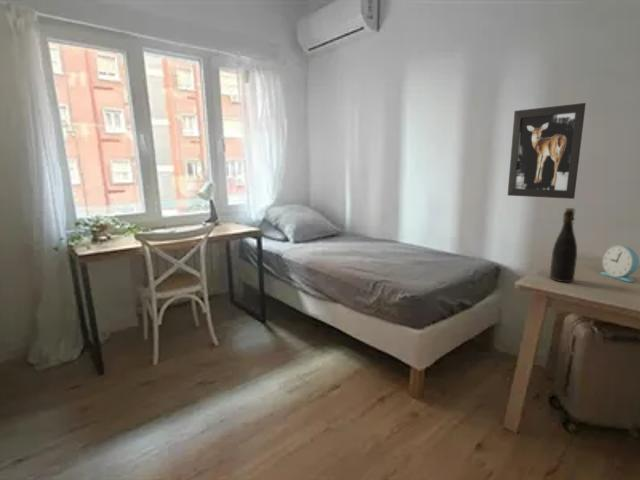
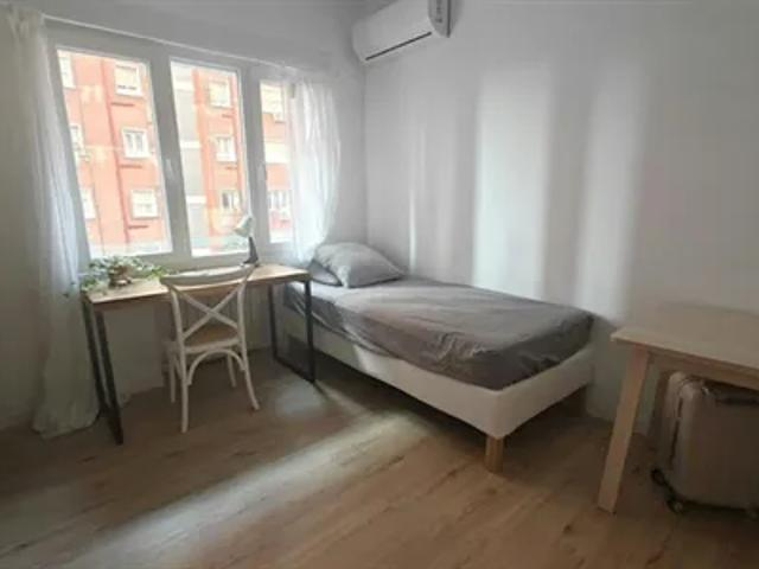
- wall art (543, 153)
- alarm clock (621, 261)
- bottle (565, 244)
